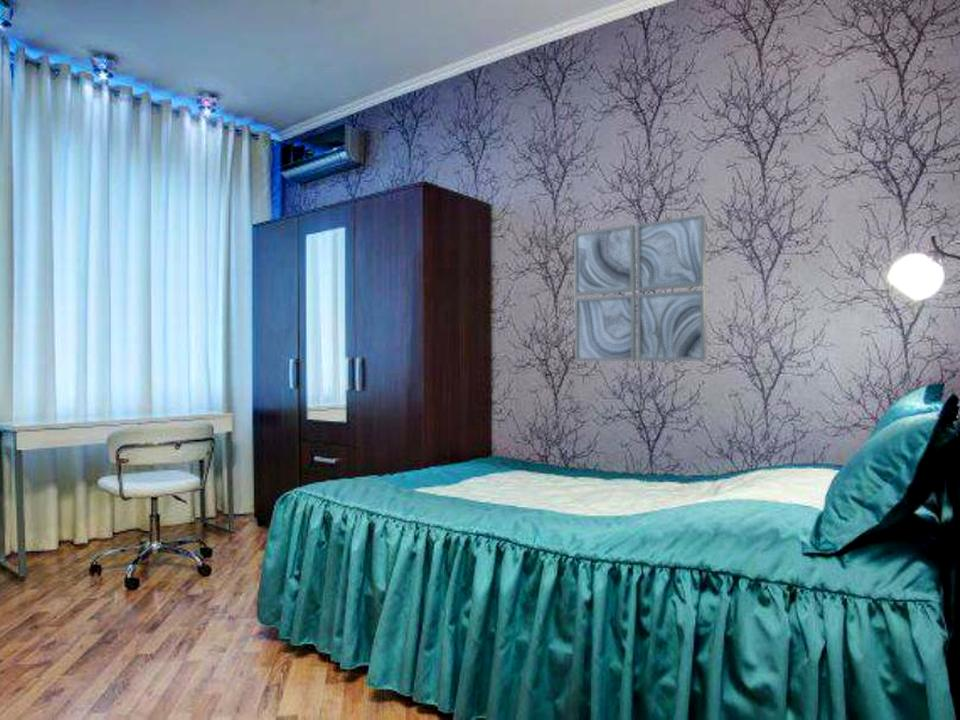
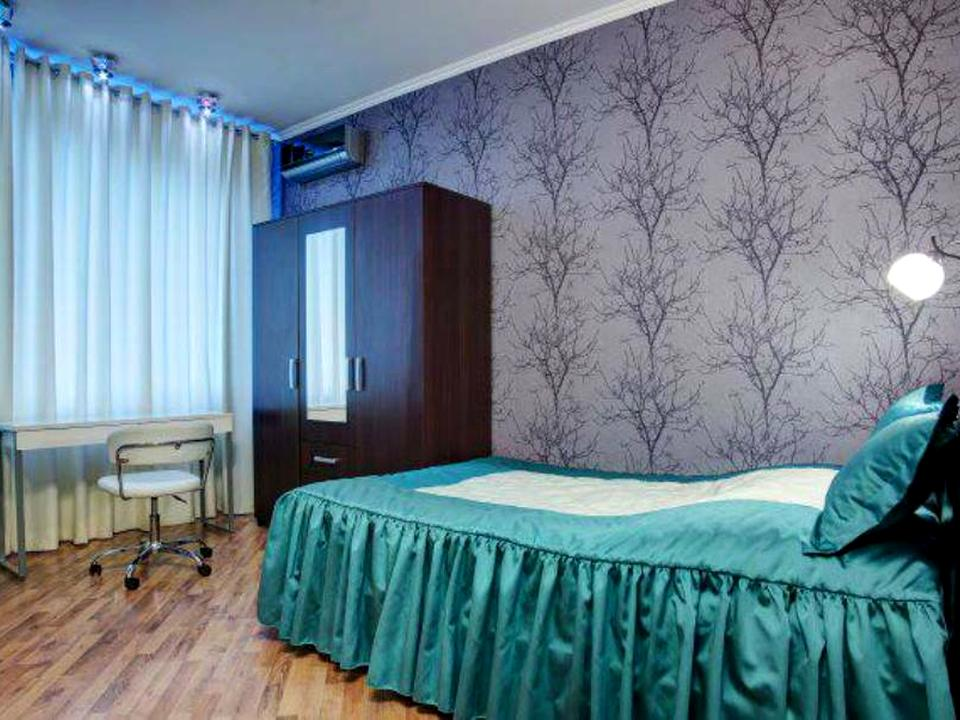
- wall art (637, 294)
